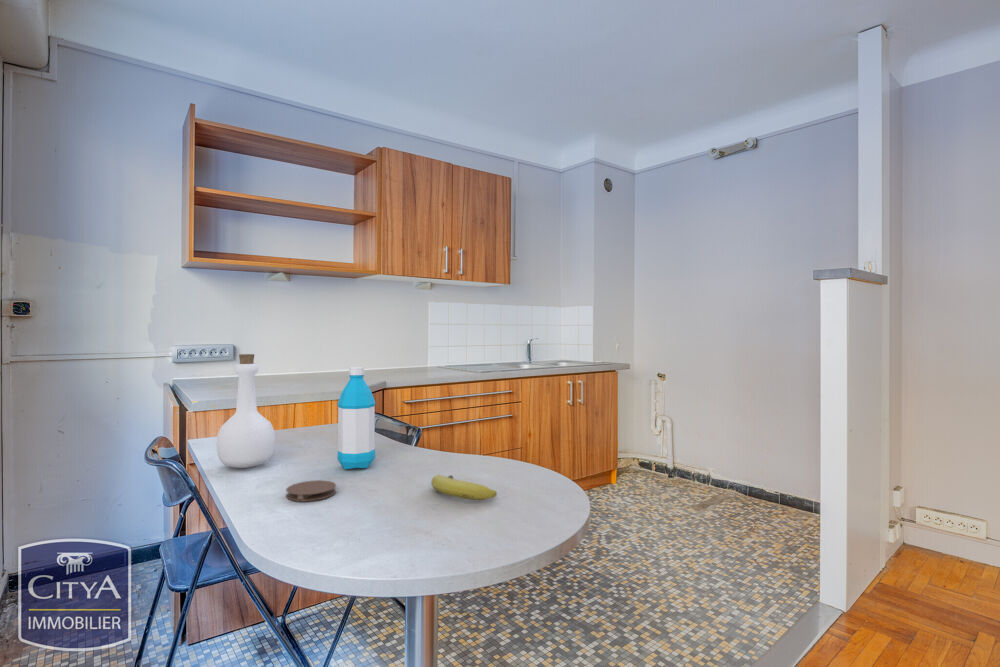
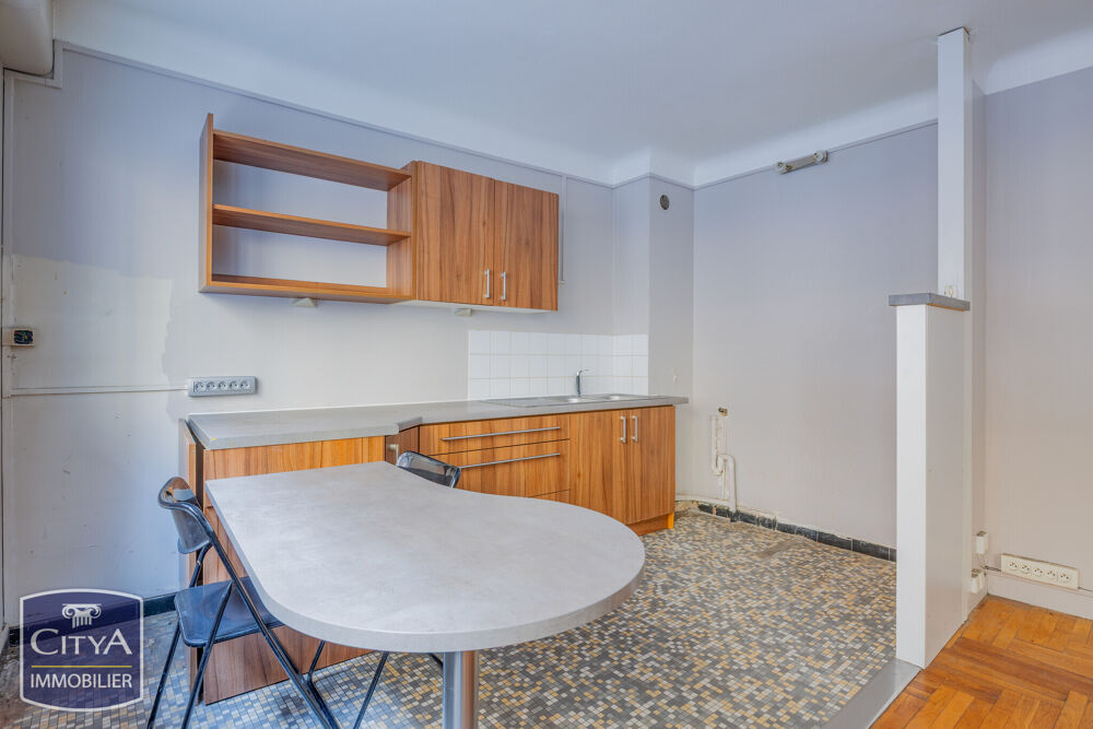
- bottle (246, 410)
- water bottle (356, 416)
- fruit (457, 484)
- coaster (311, 490)
